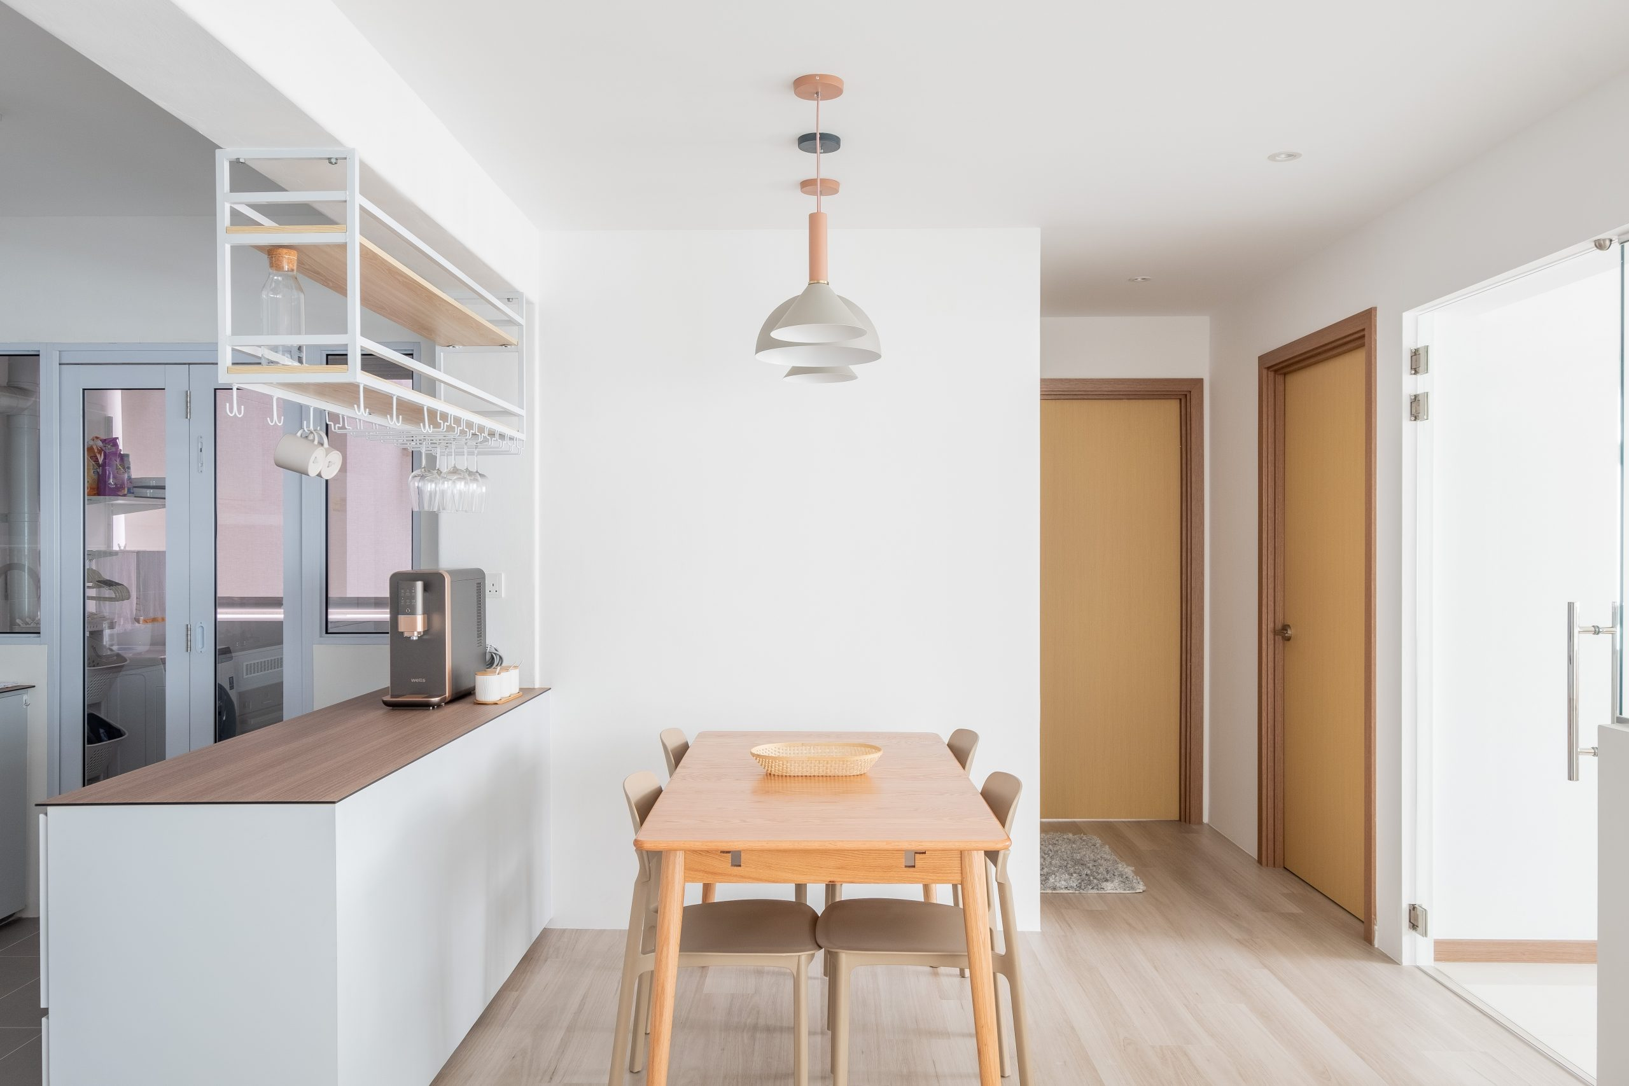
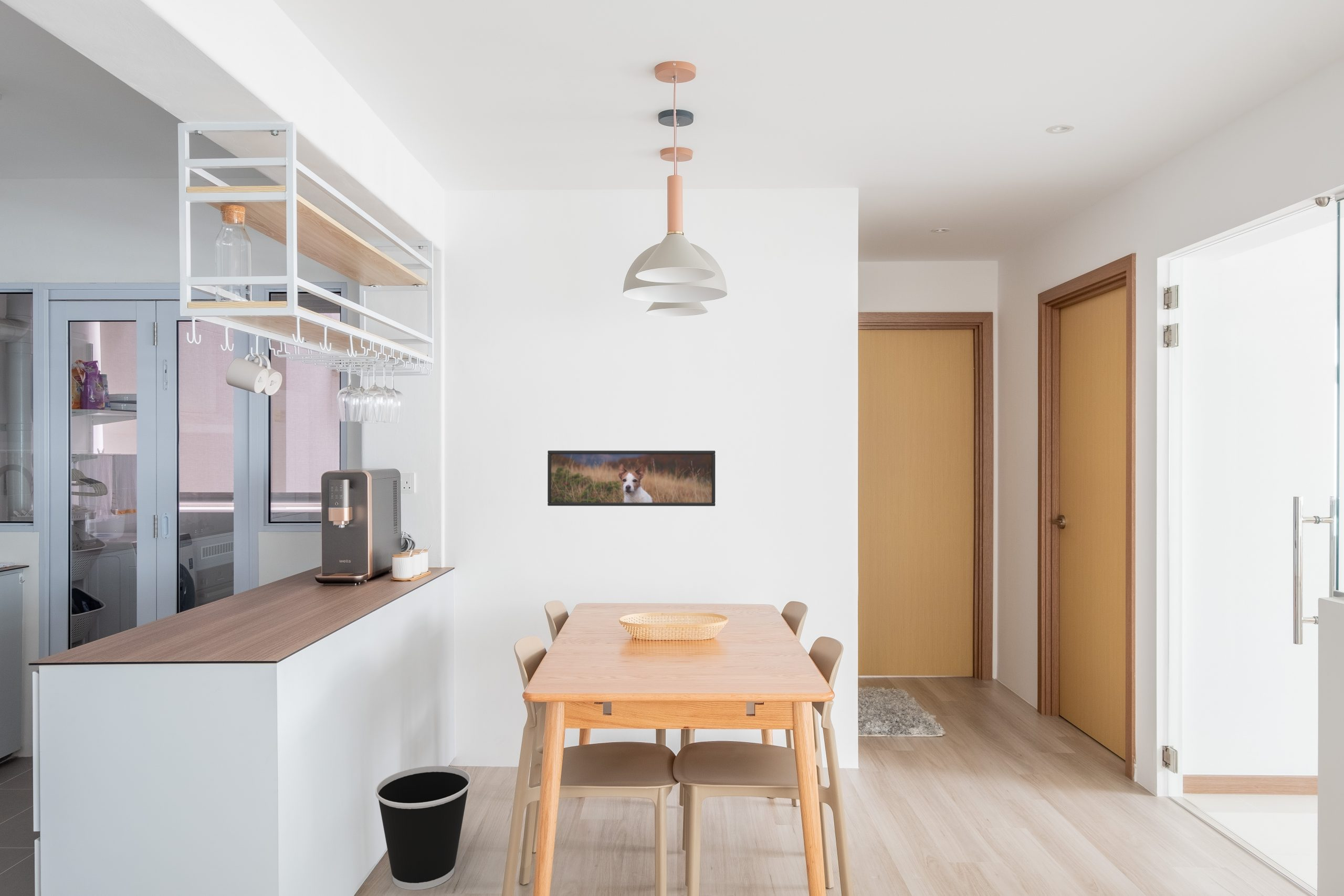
+ wastebasket (424, 828)
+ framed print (631, 478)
